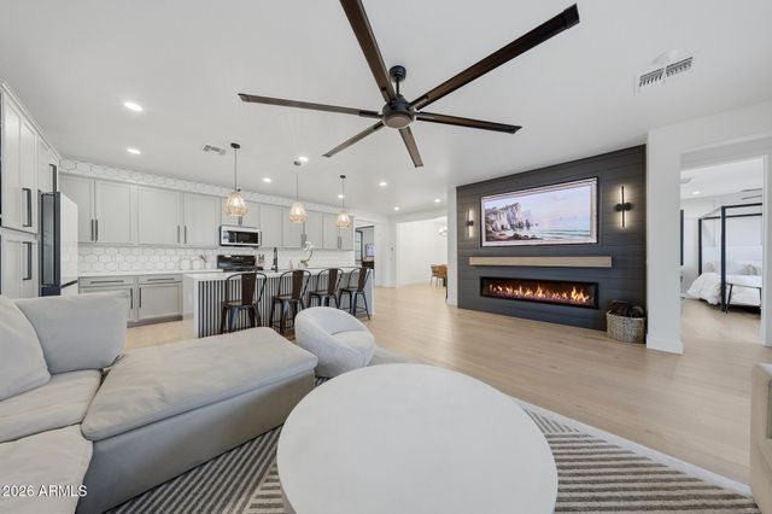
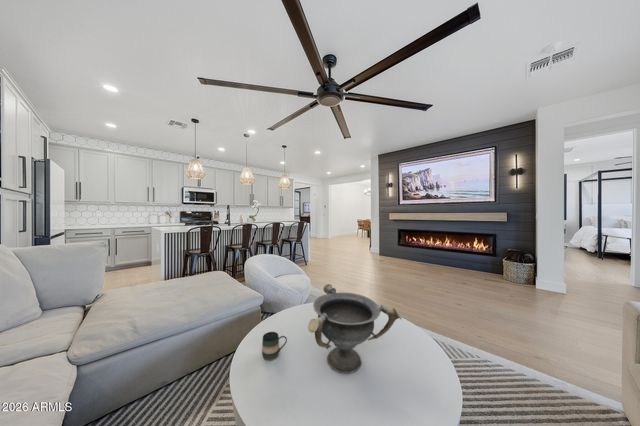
+ mug (274, 345)
+ decorative bowl (347, 326)
